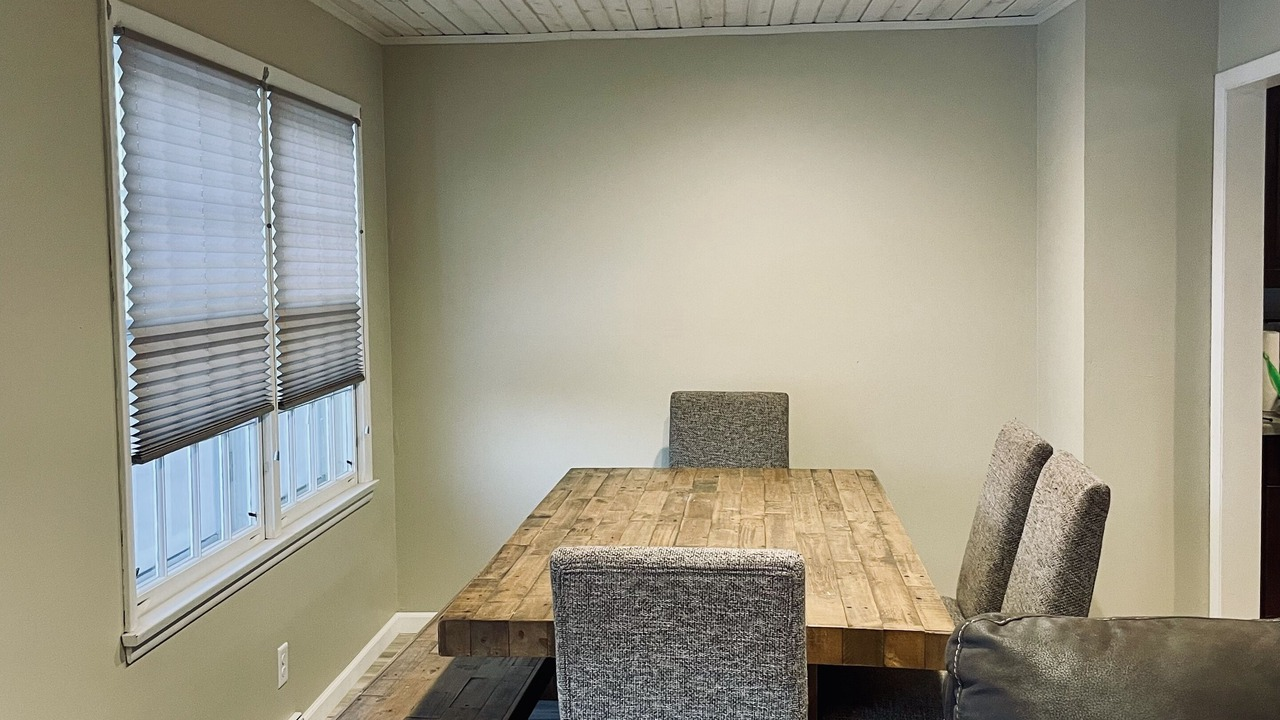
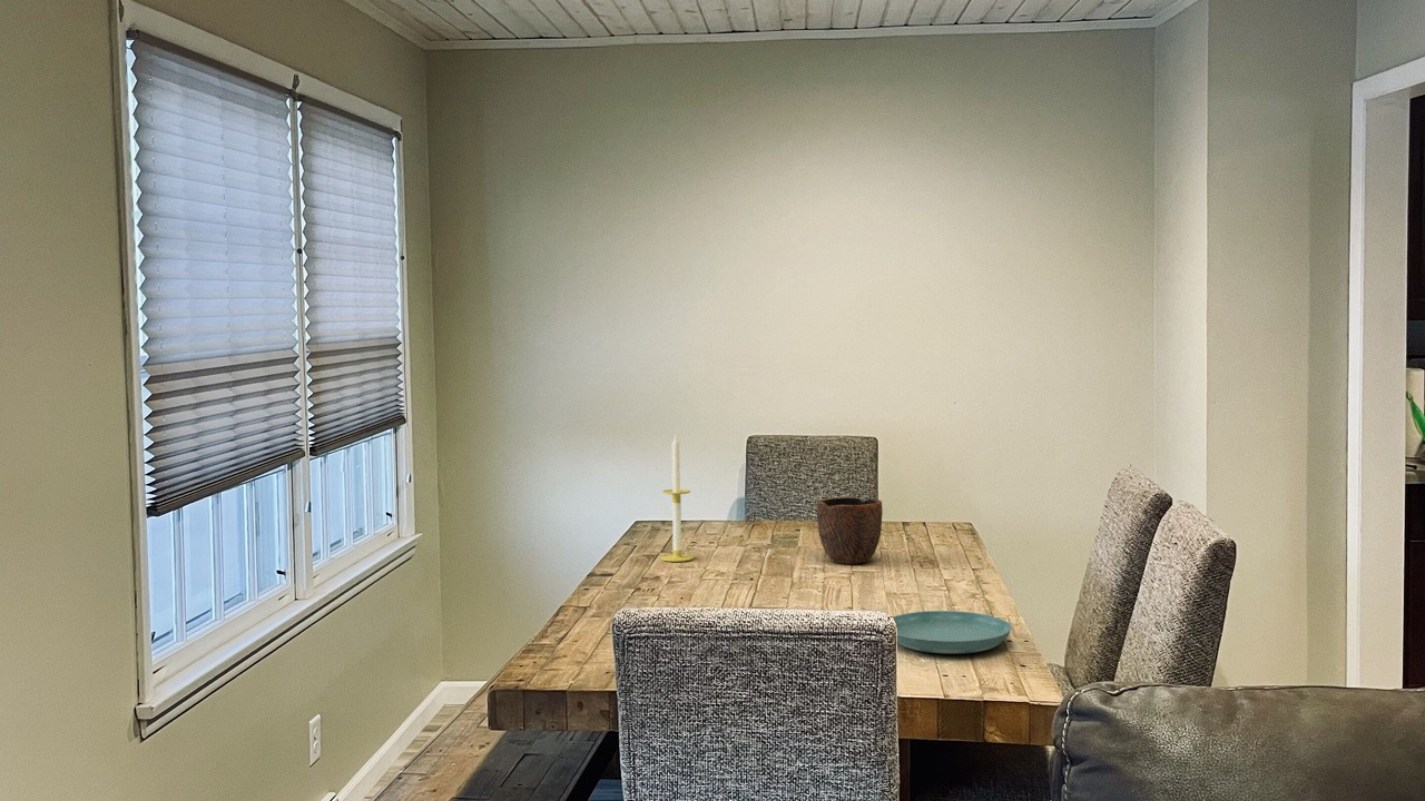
+ bowl (849, 531)
+ candle (676, 496)
+ saucer (946, 632)
